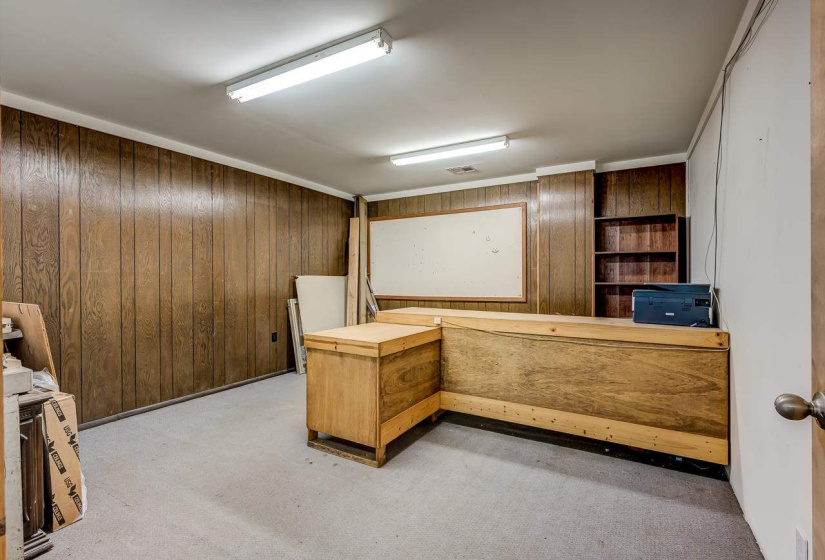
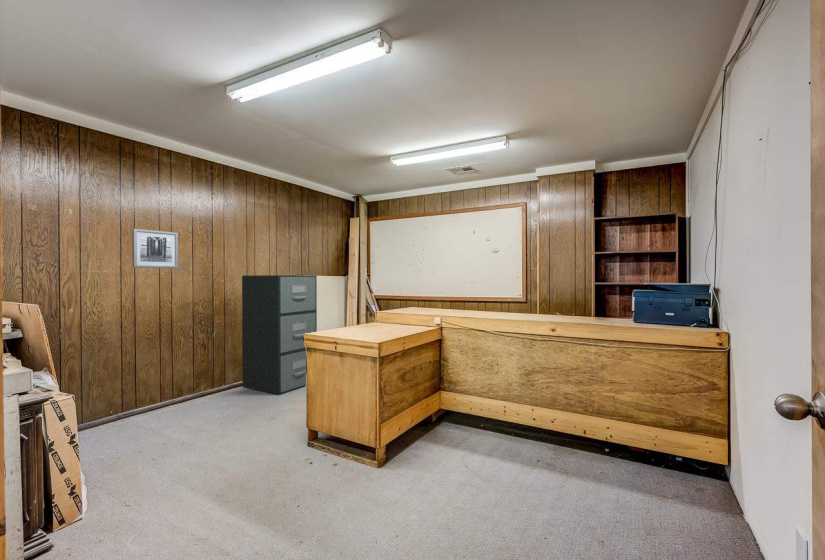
+ filing cabinet (281, 330)
+ wall art (156, 249)
